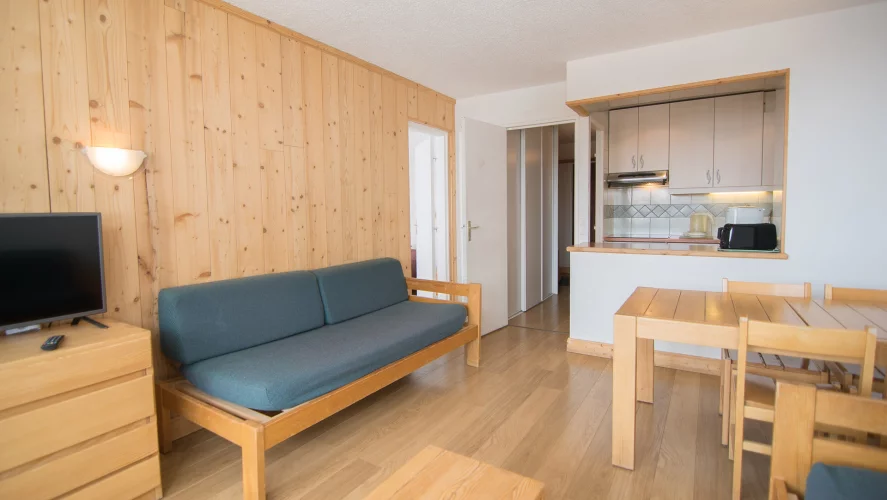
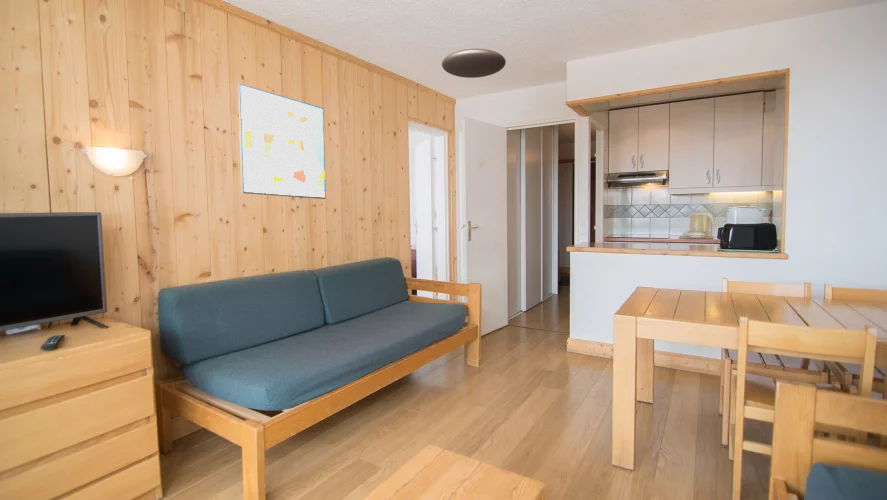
+ ceiling light (473, 63)
+ wall art (286, 146)
